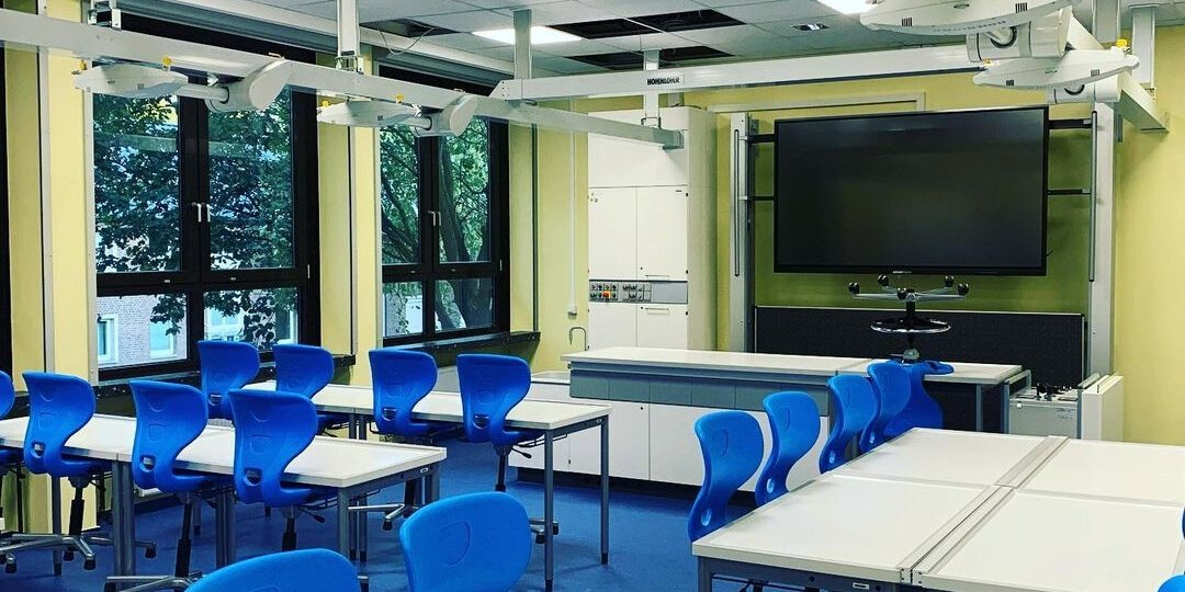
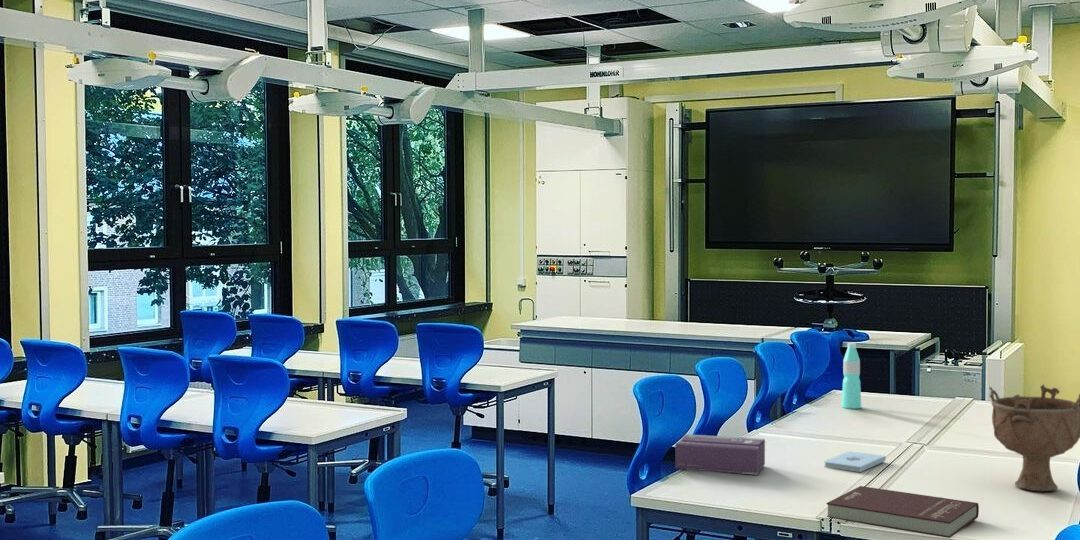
+ water bottle (851, 375)
+ book (902, 510)
+ decorative bowl (1034, 438)
+ tissue box (720, 453)
+ notepad (854, 461)
